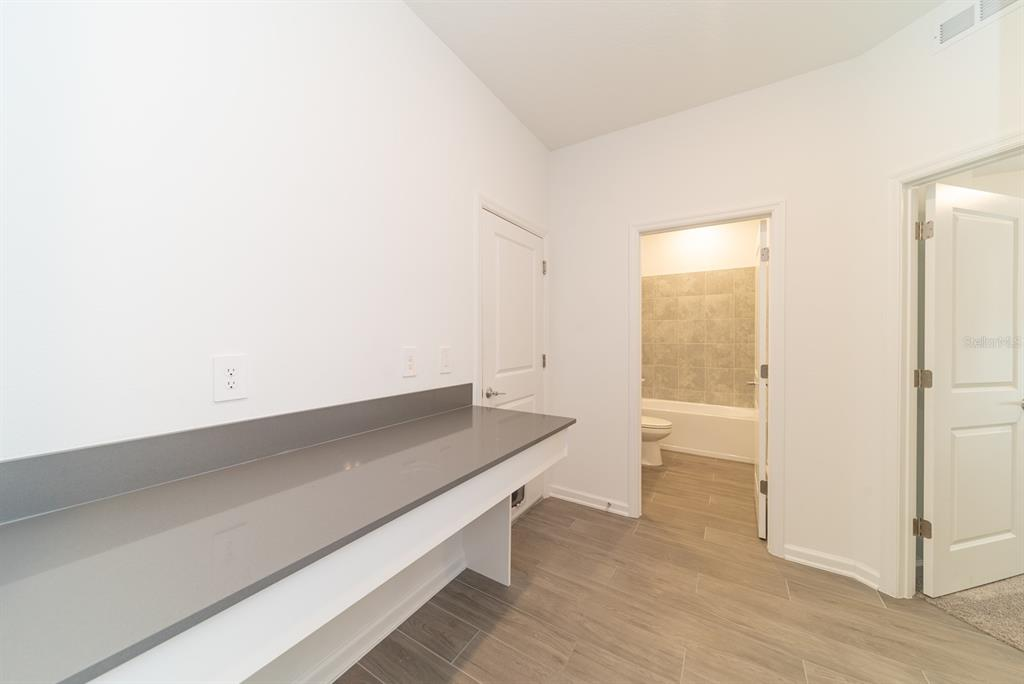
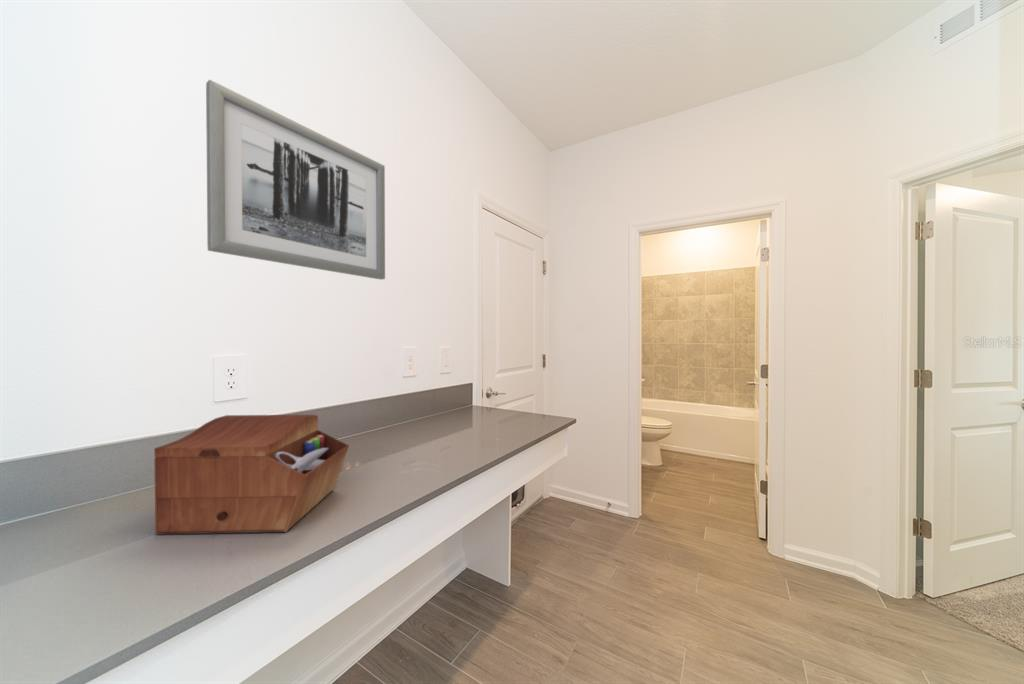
+ sewing box (263, 466)
+ wall art (313, 200)
